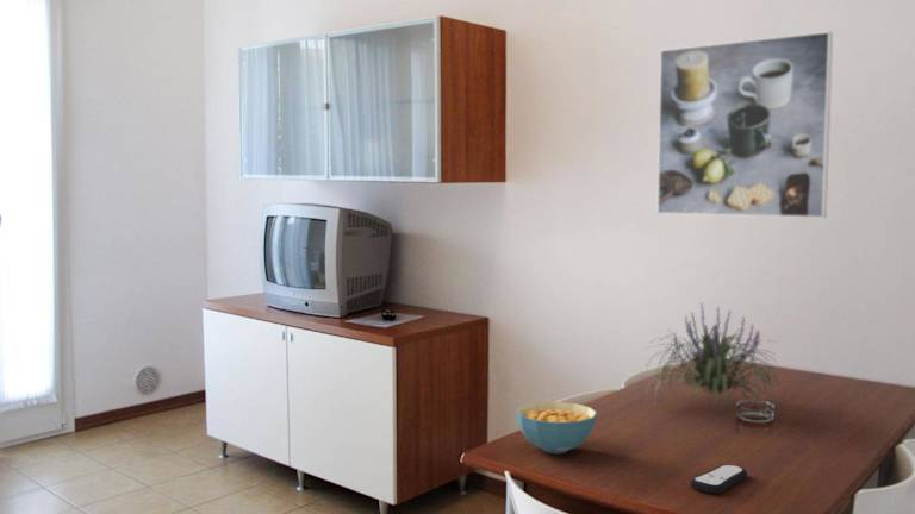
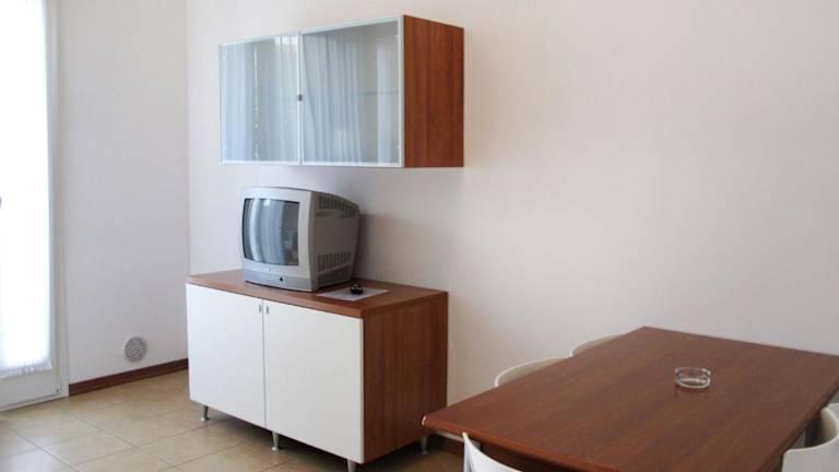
- plant (707, 359)
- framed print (739, 128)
- remote control (720, 477)
- cereal bowl (555, 431)
